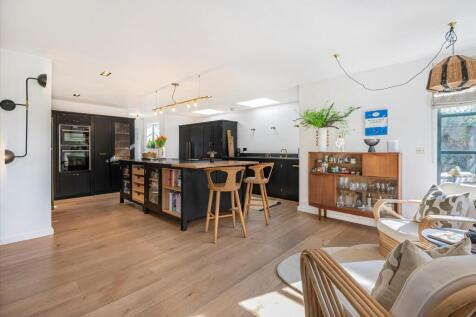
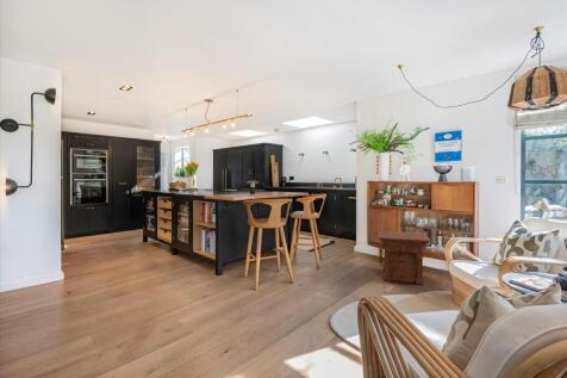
+ side table (401, 255)
